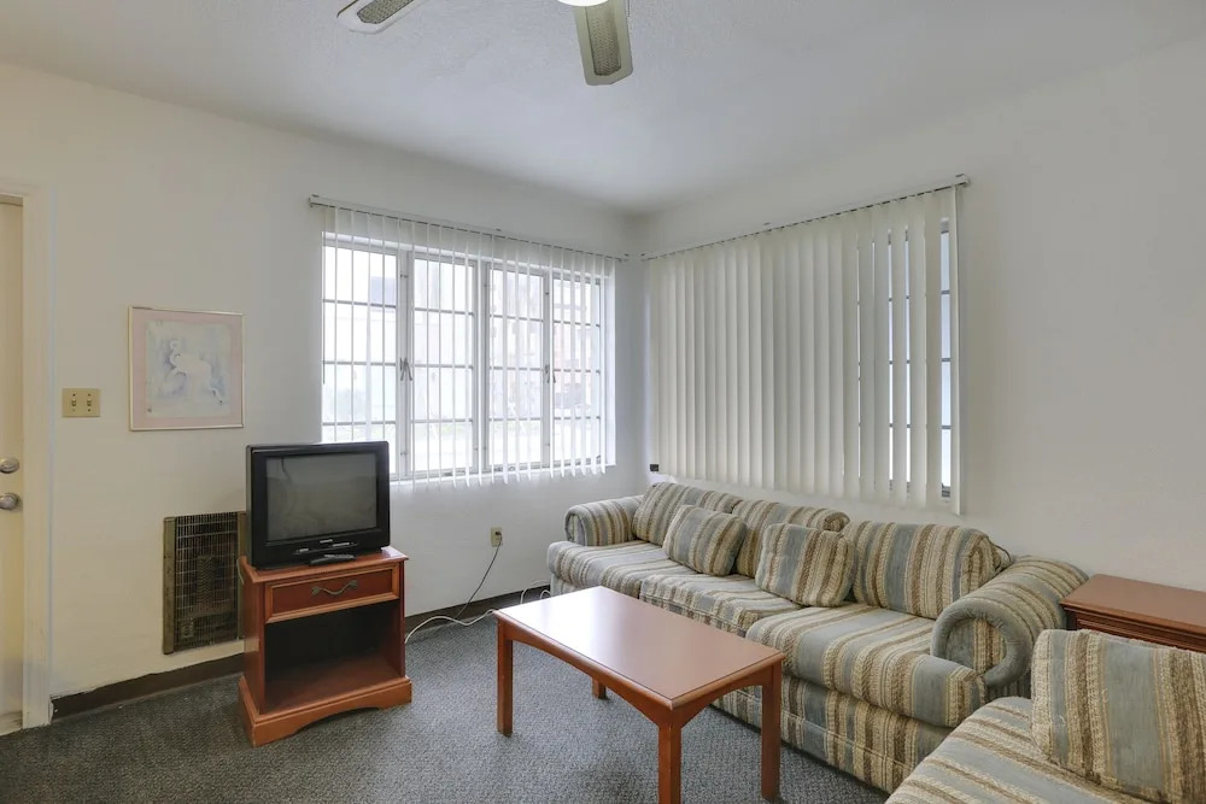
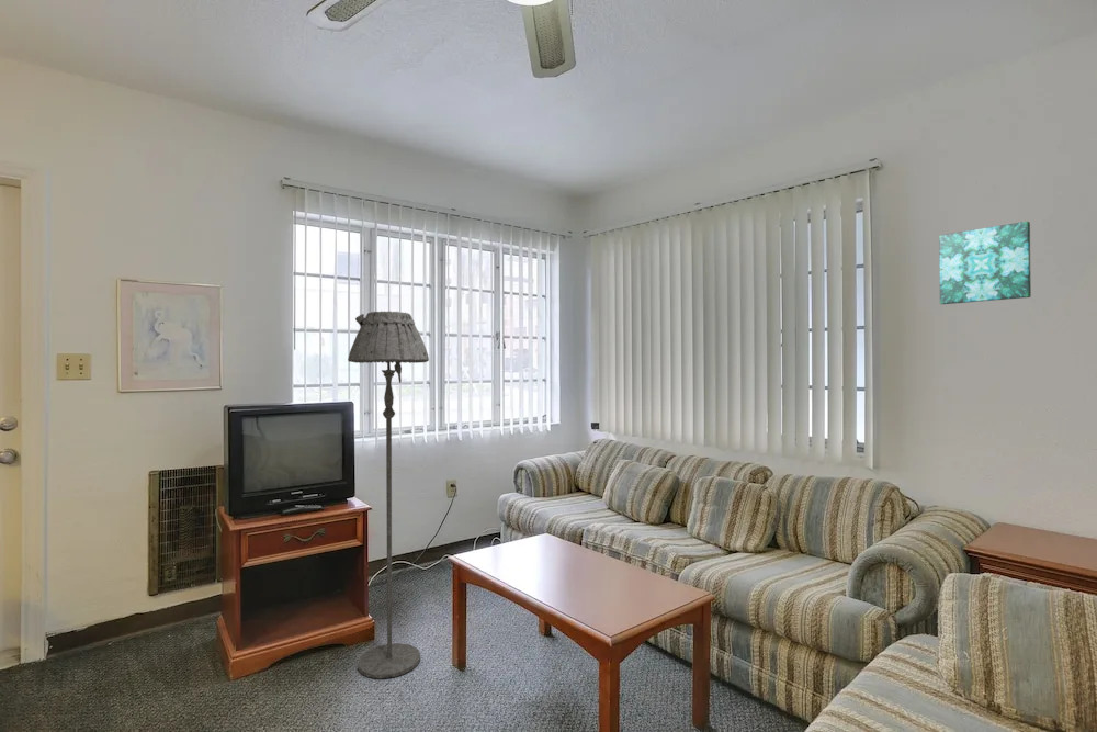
+ wall art (983, 264)
+ floor lamp (389, 486)
